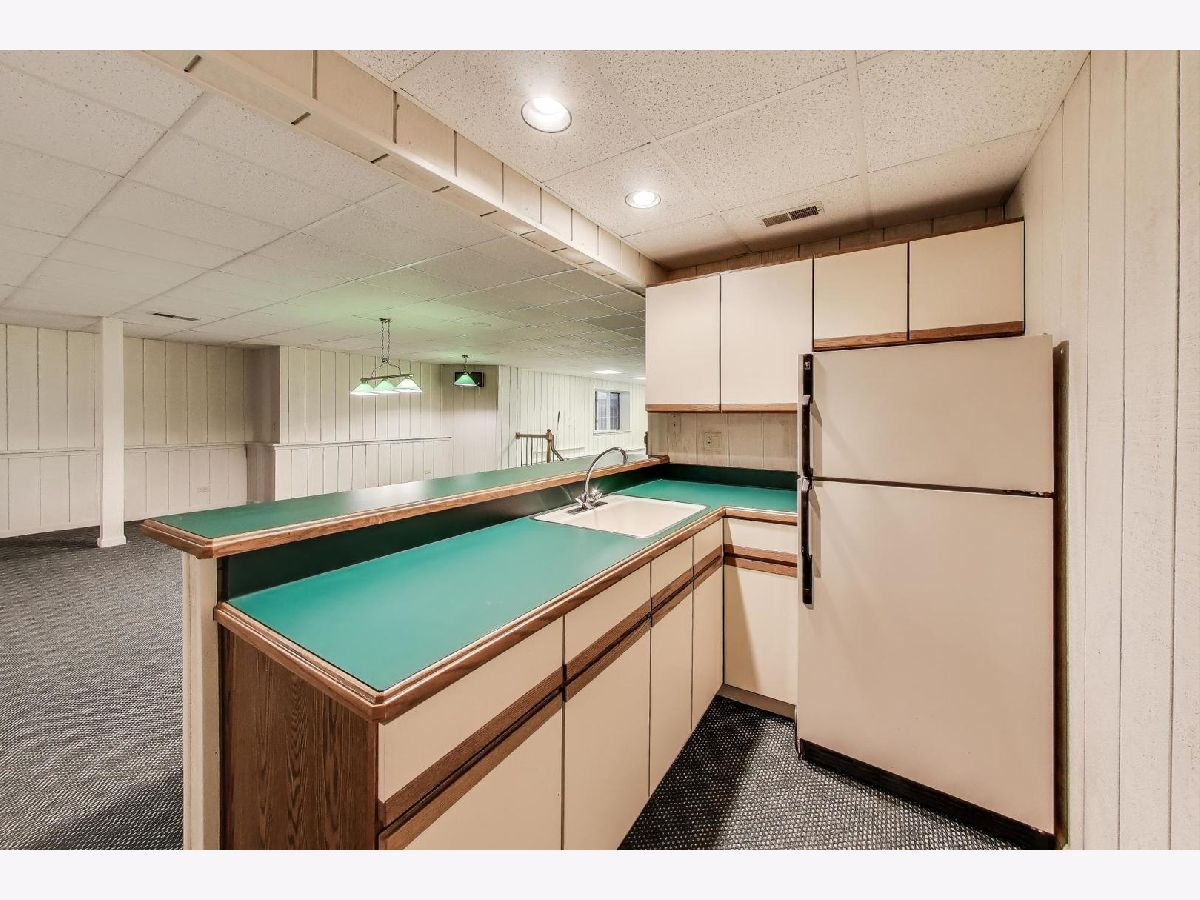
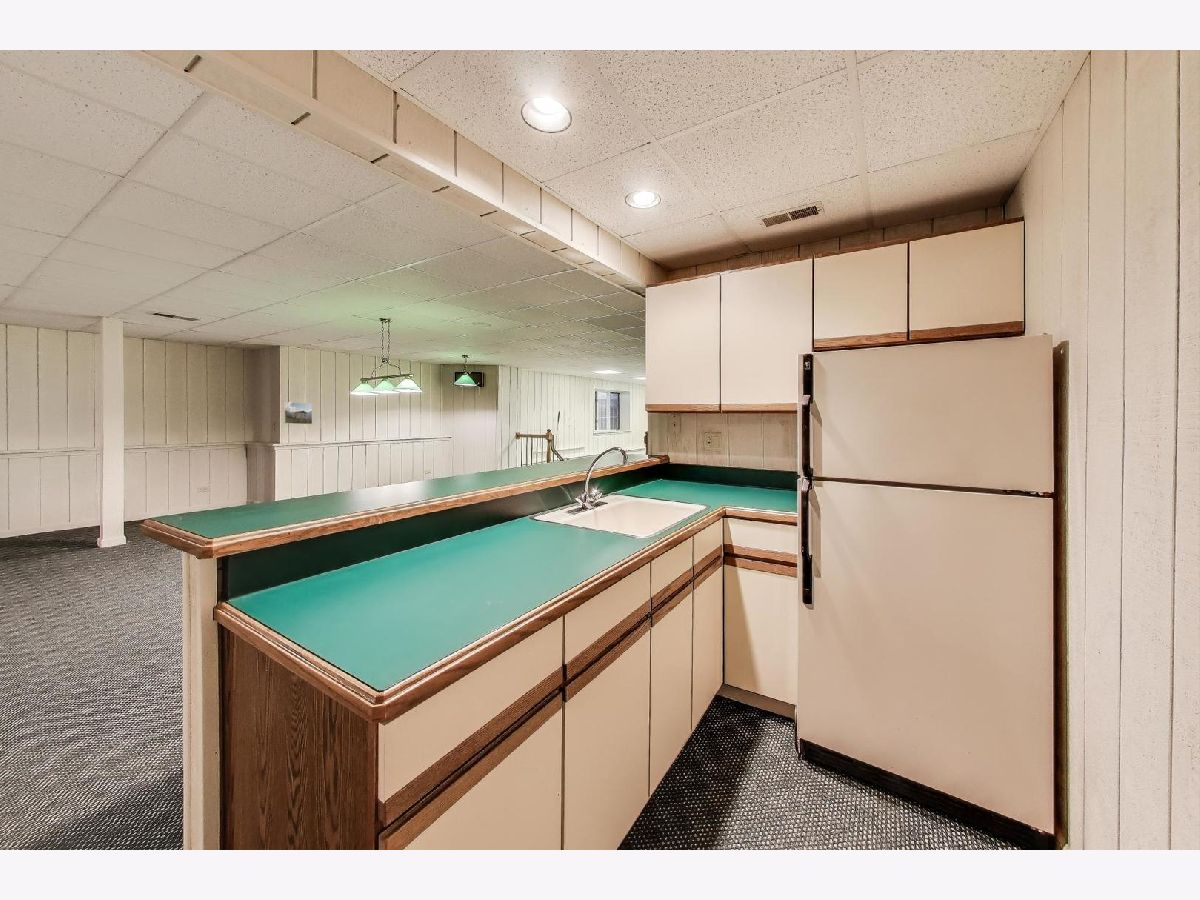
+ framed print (298, 413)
